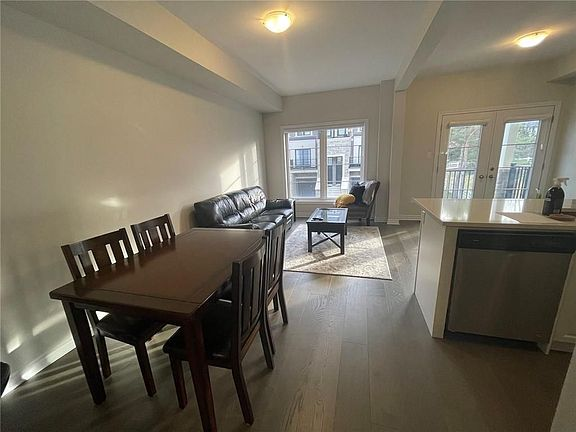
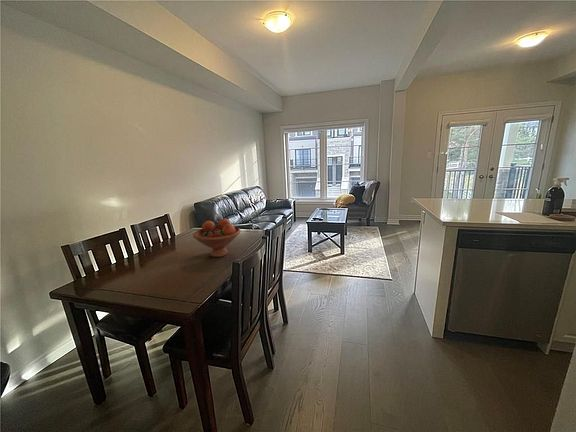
+ fruit bowl (217, 238)
